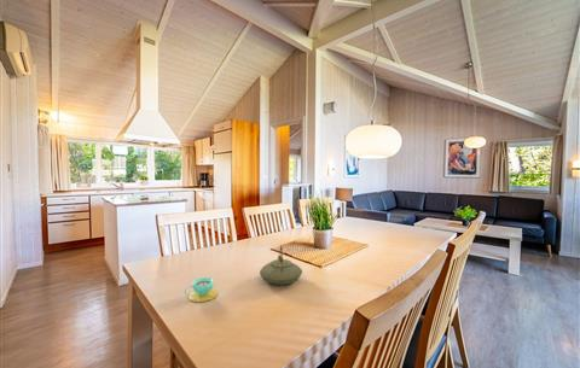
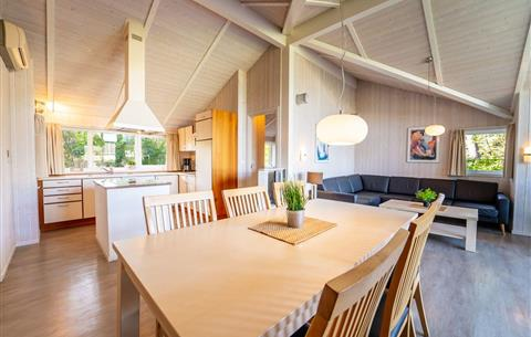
- teacup (201, 288)
- teapot (280, 261)
